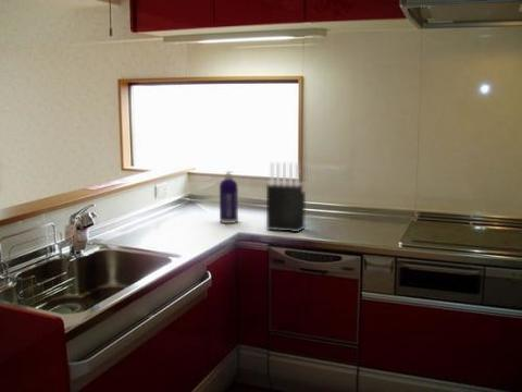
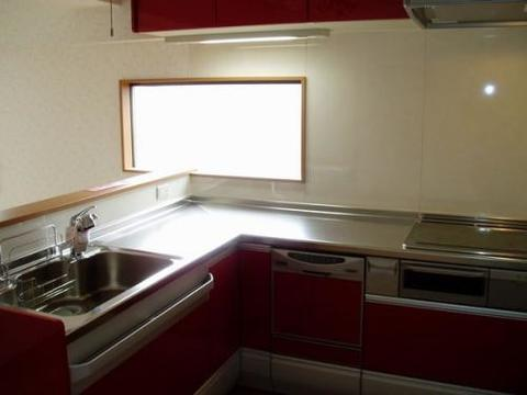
- spray bottle (228, 196)
- knife block (286, 195)
